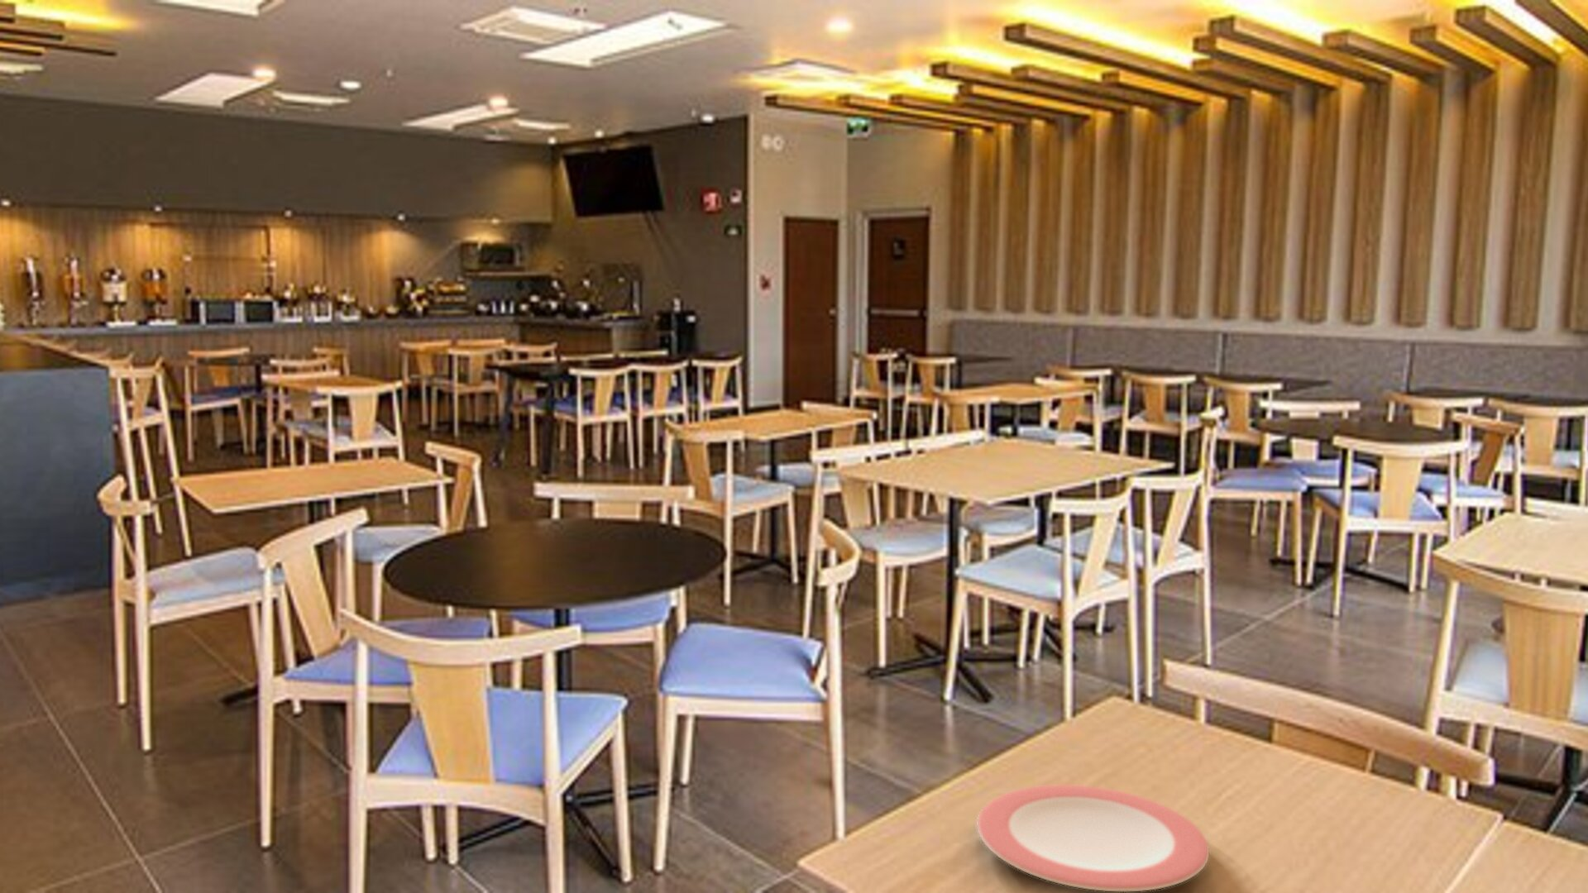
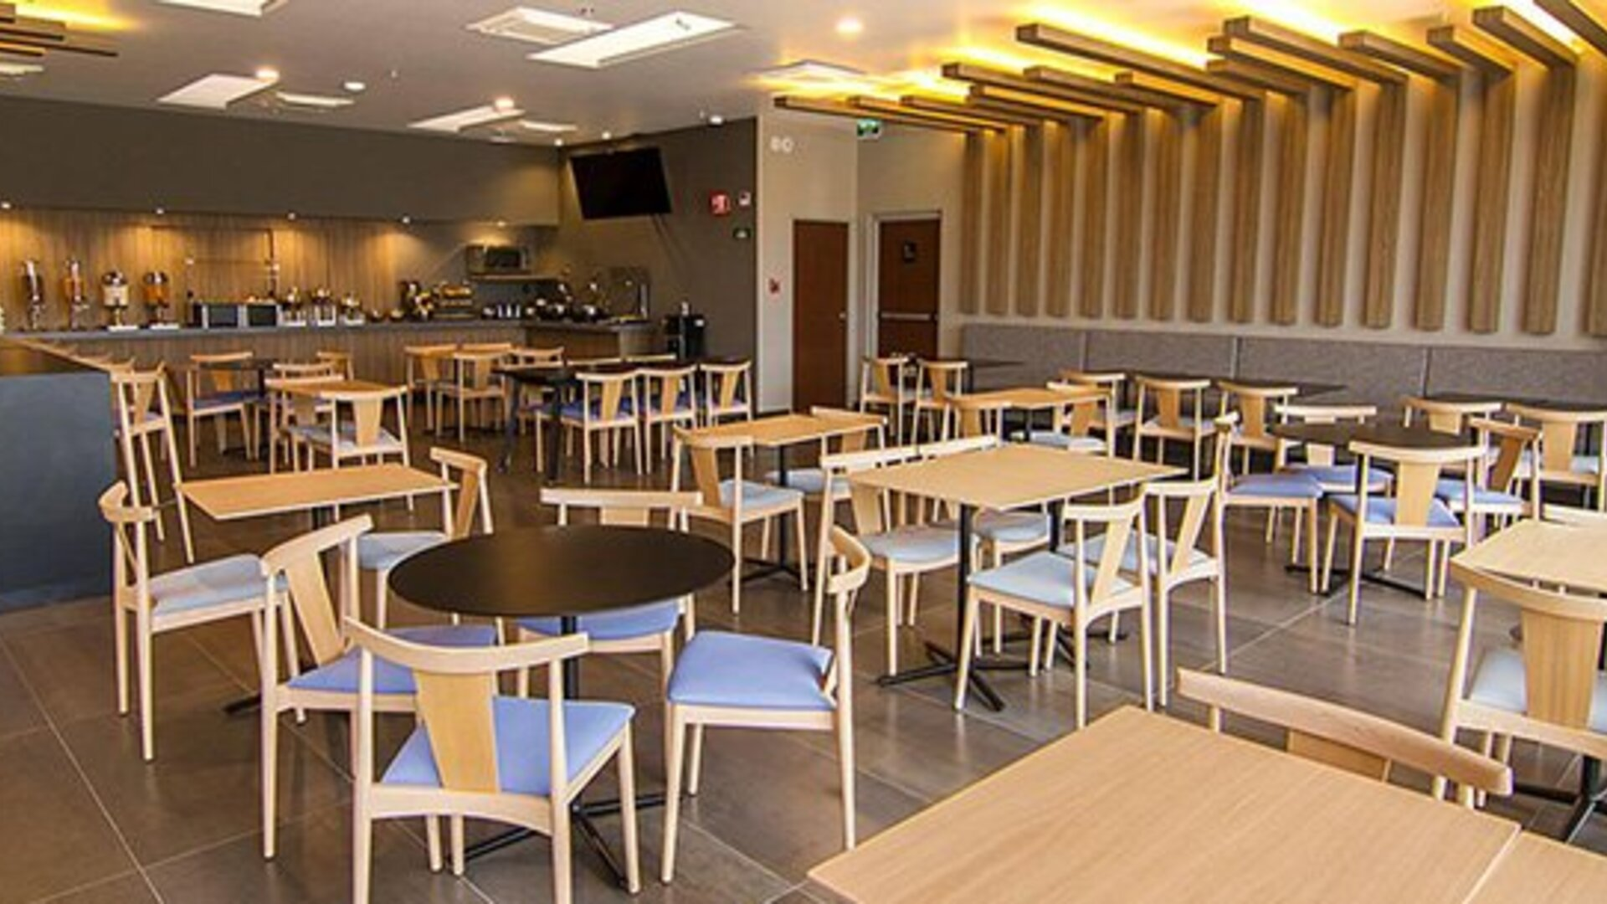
- plate (1090, 838)
